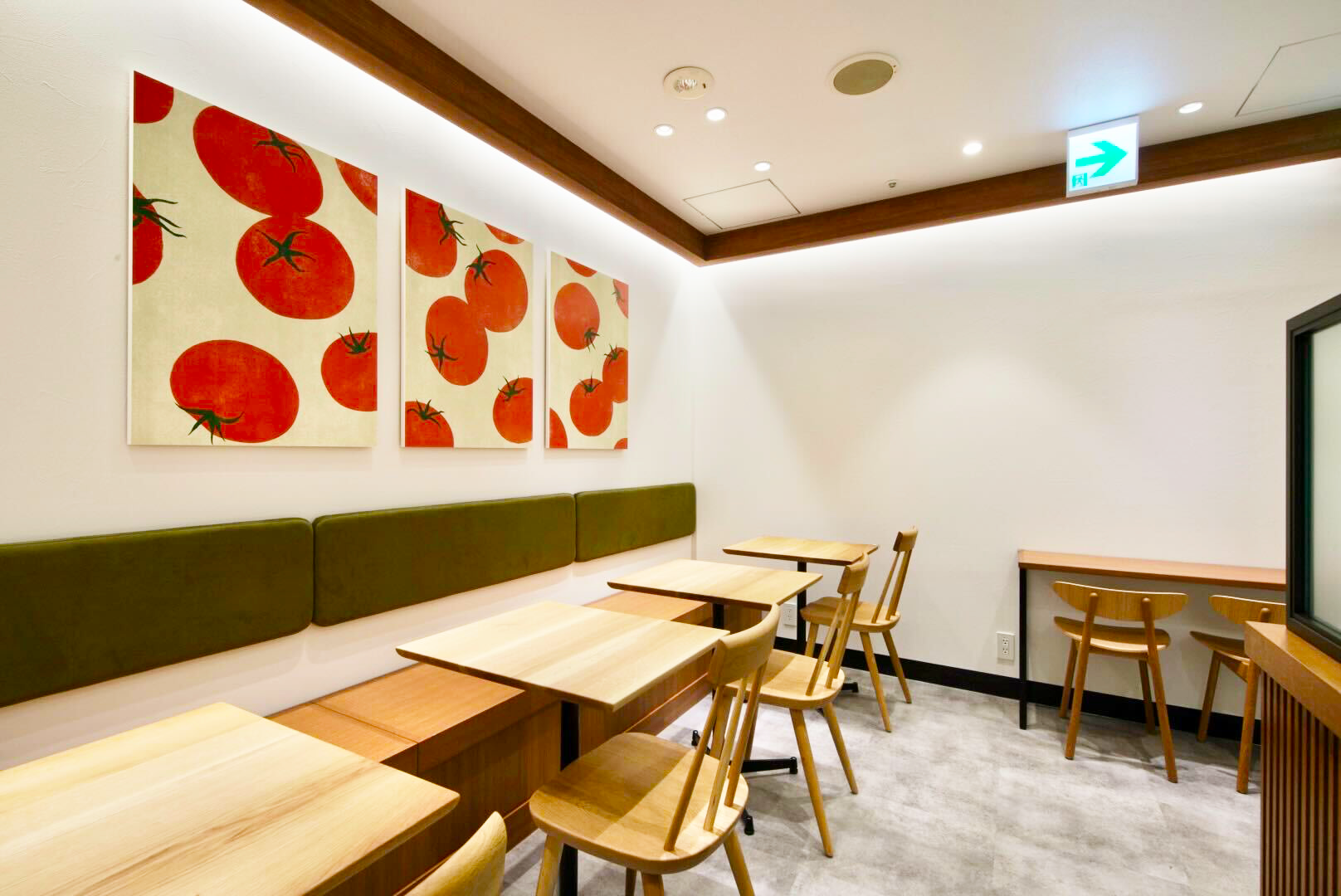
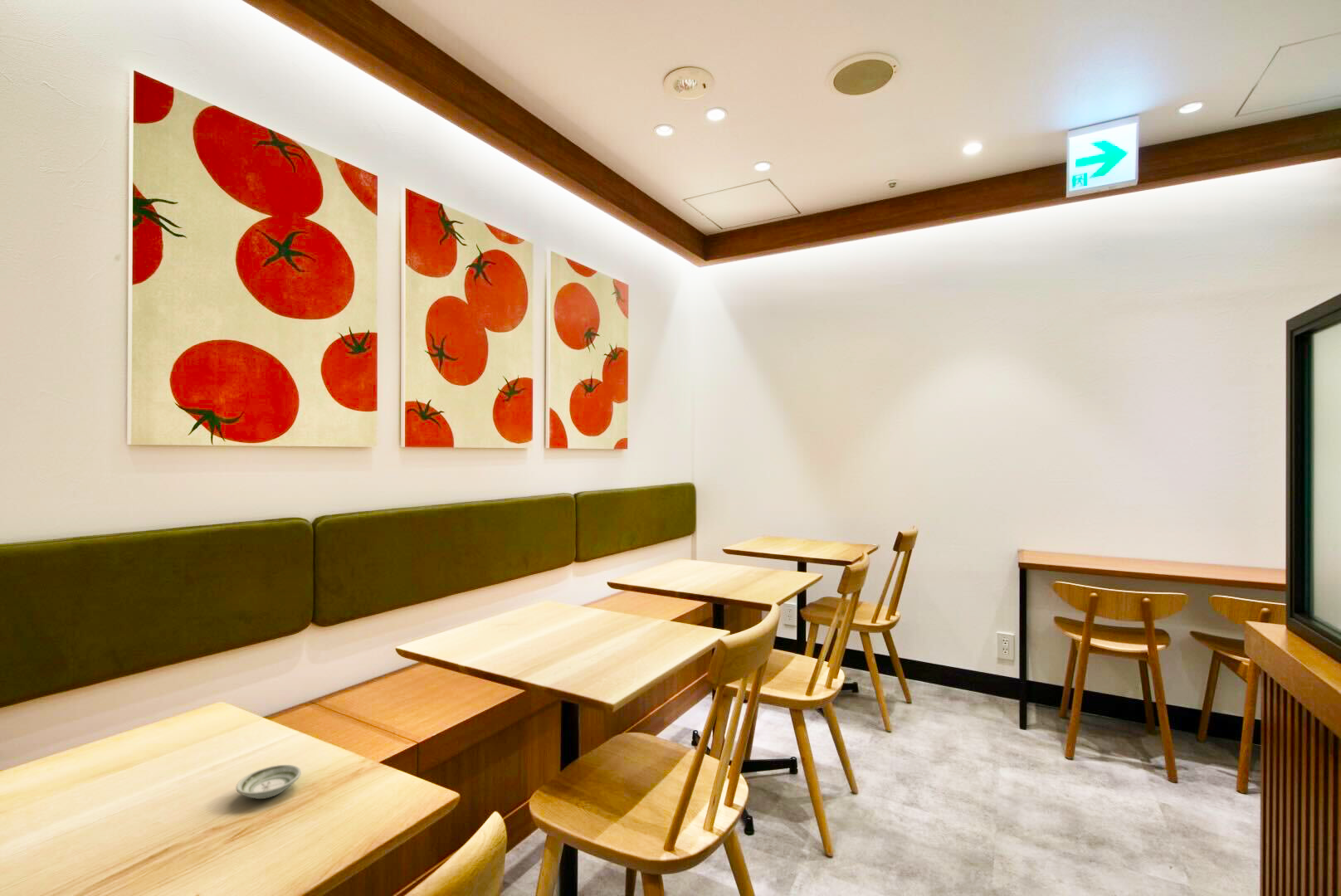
+ saucer (269, 784)
